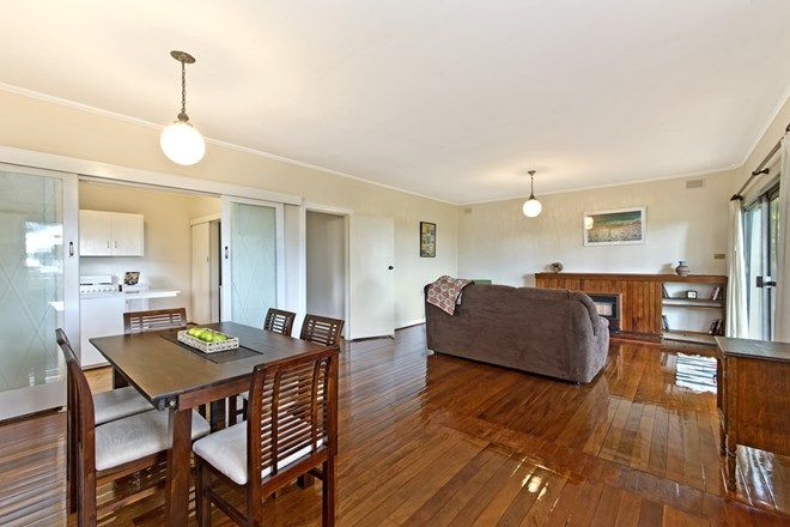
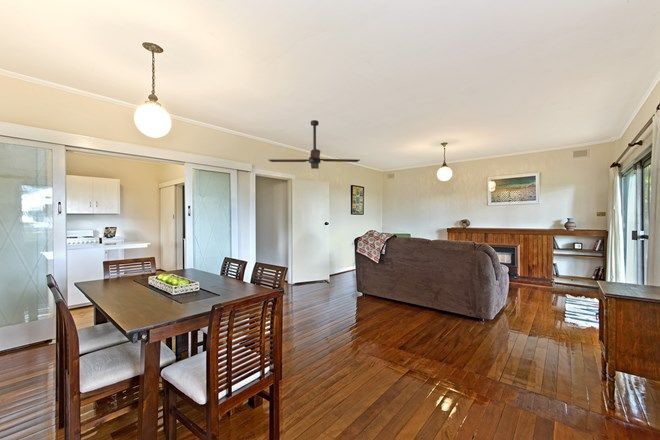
+ ceiling fan (314, 142)
